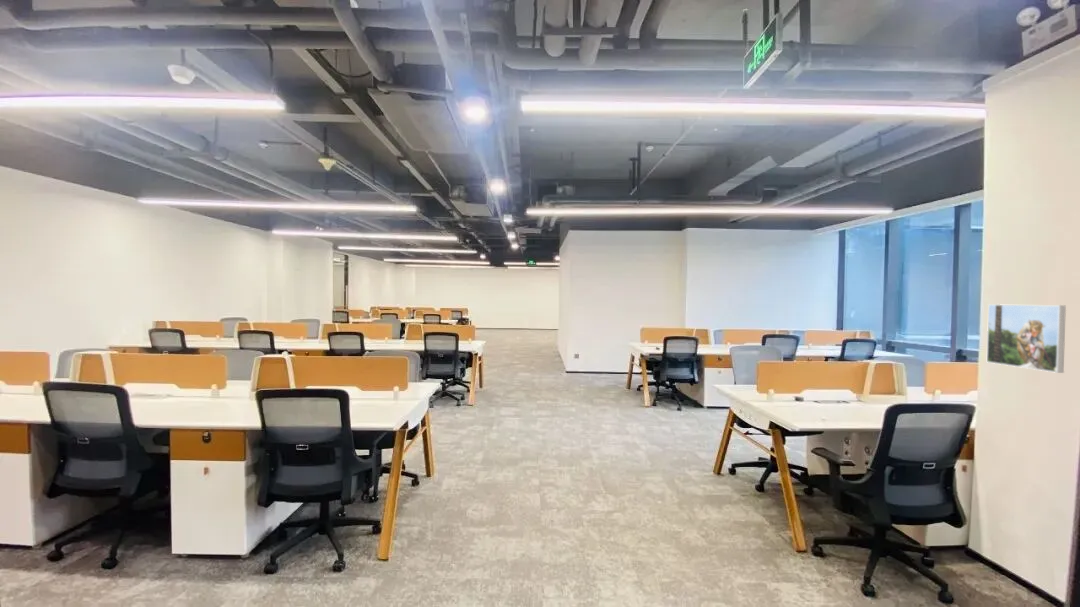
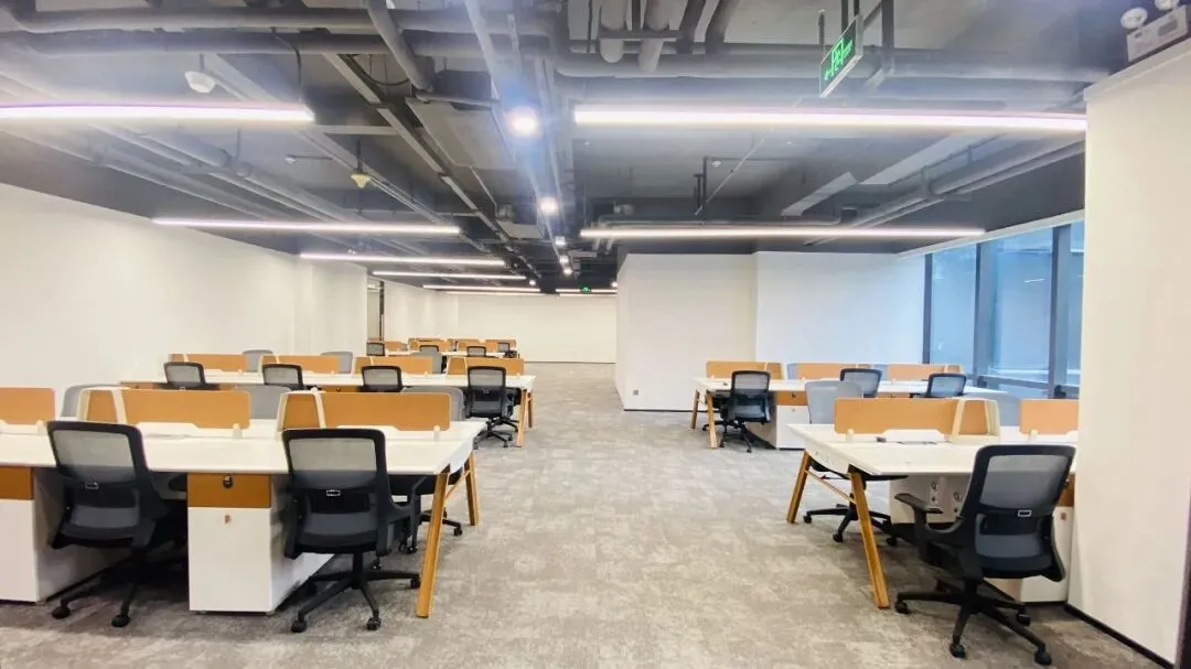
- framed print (1023, 336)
